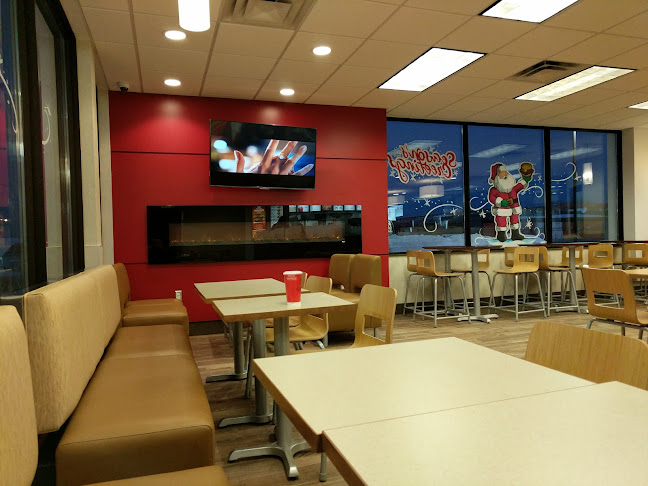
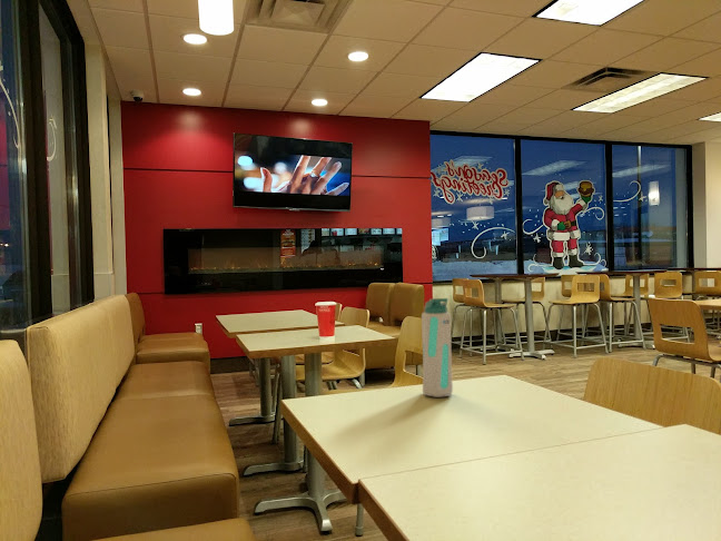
+ water bottle (437, 346)
